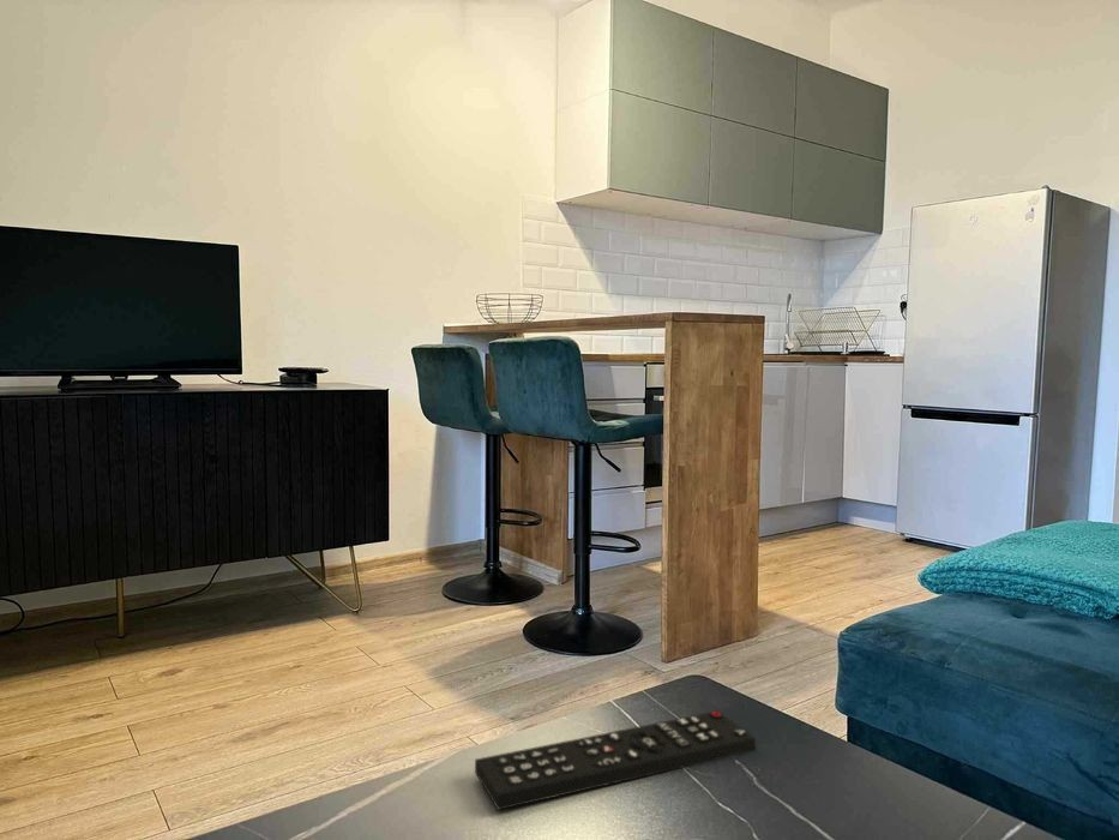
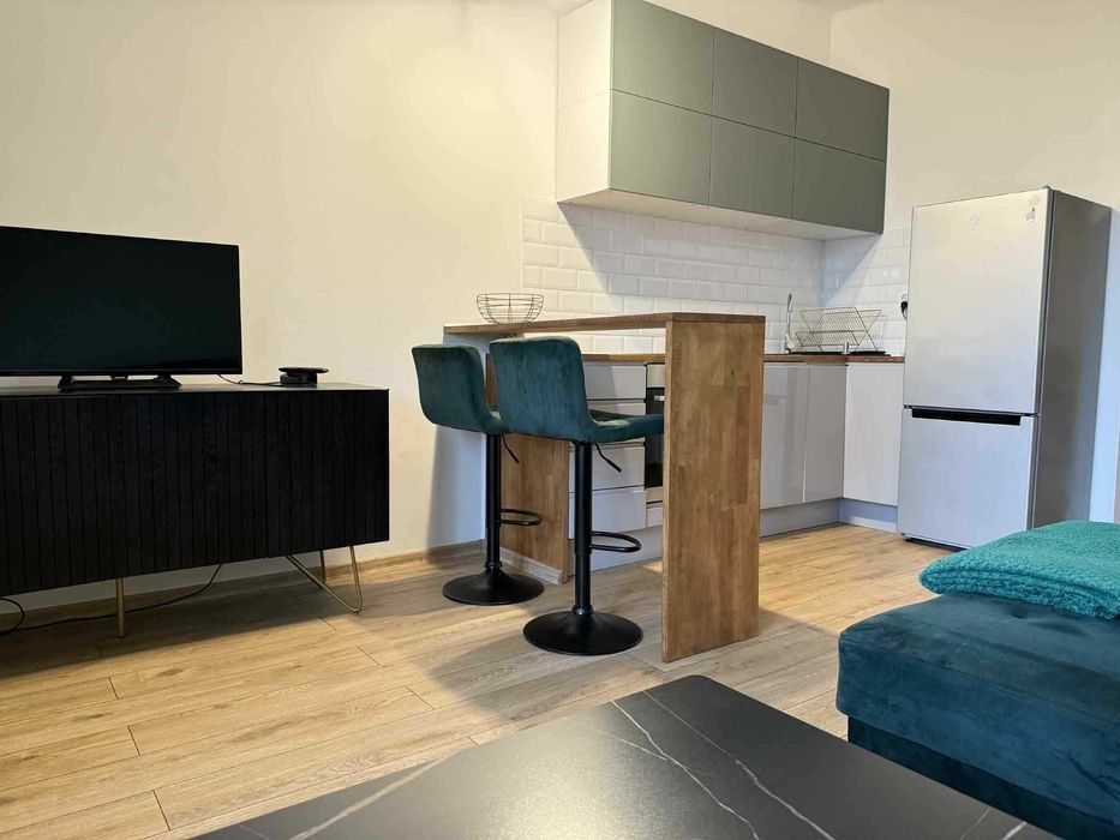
- remote control (620, 752)
